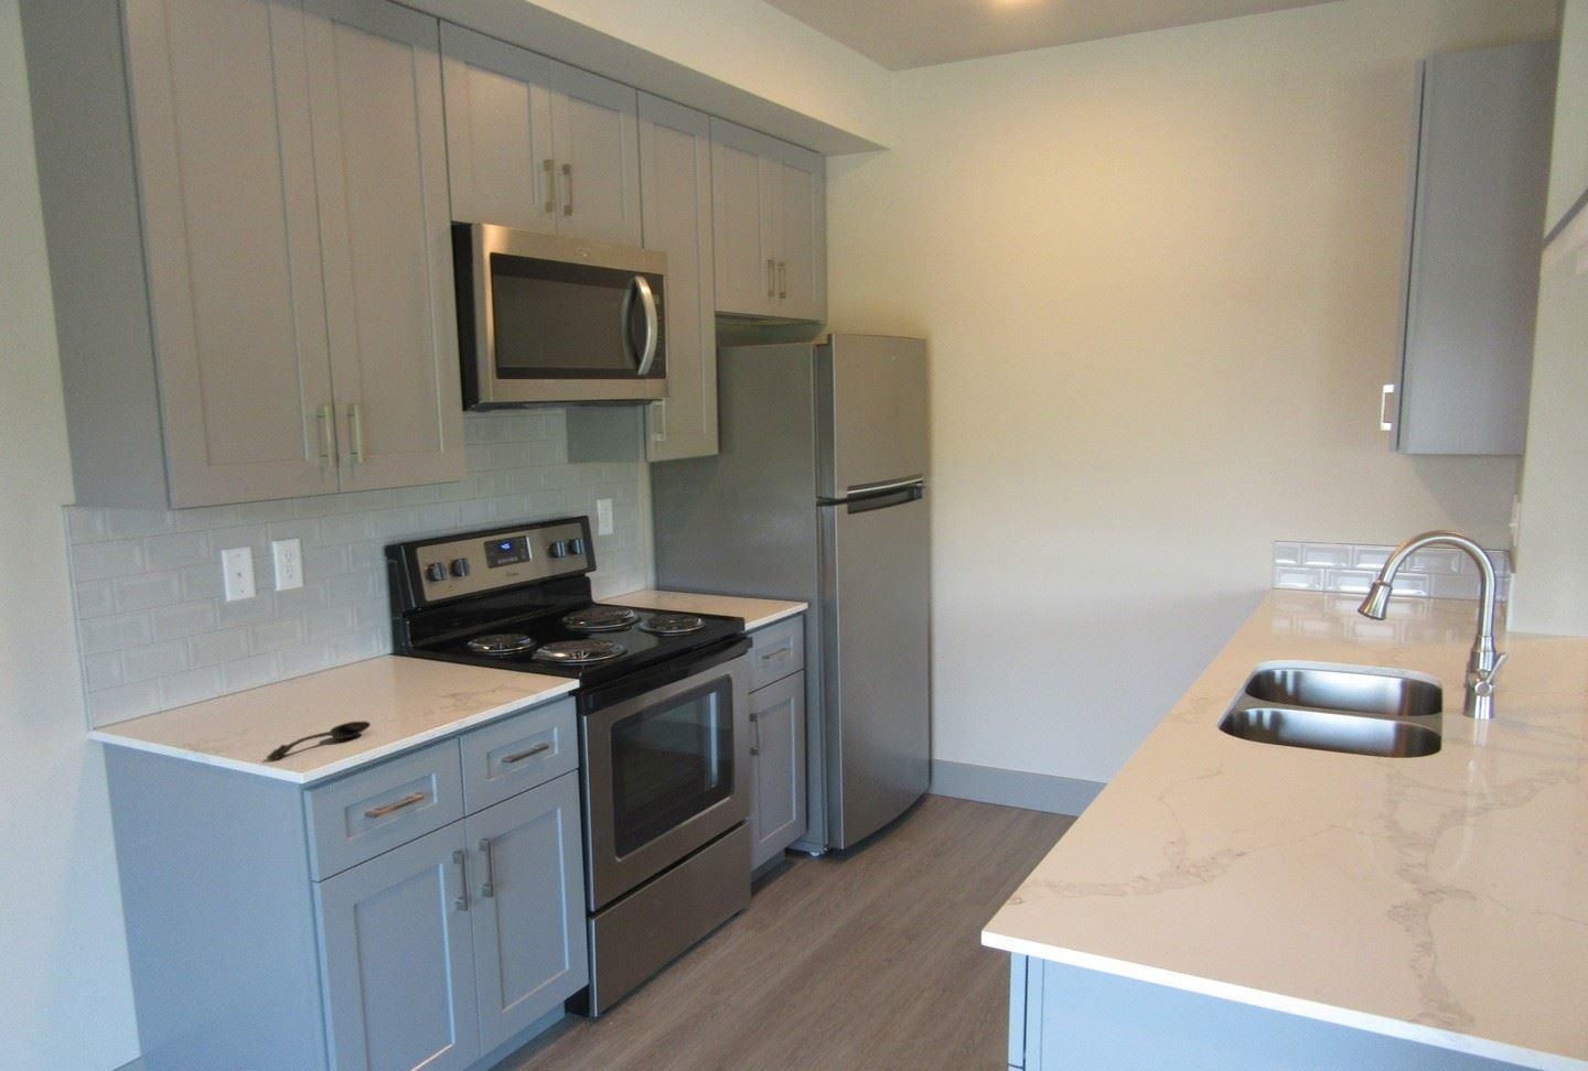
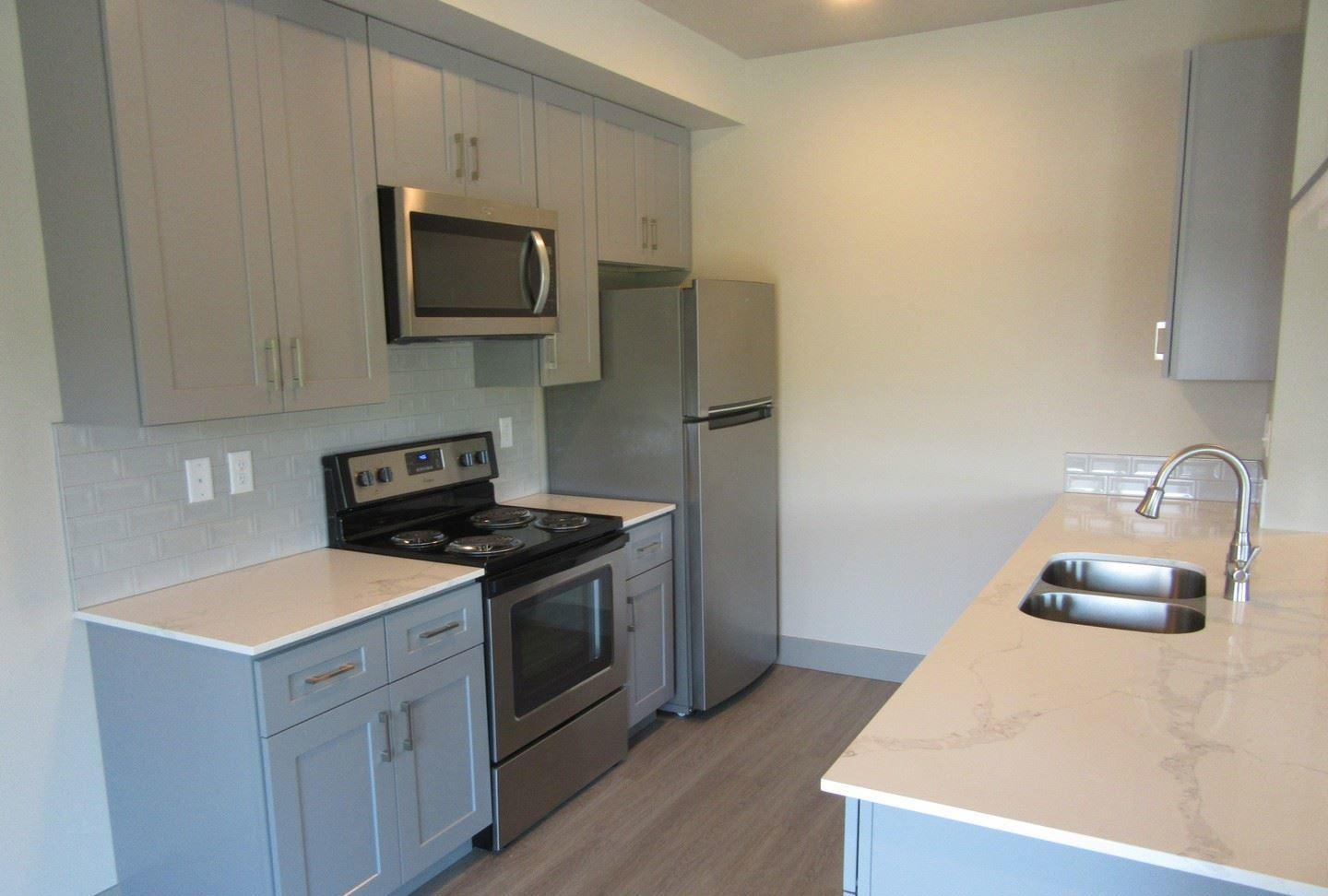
- spoon (319, 736)
